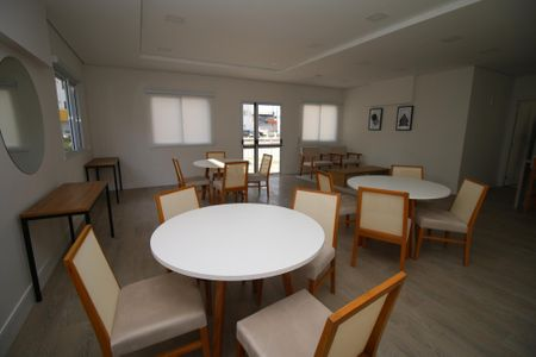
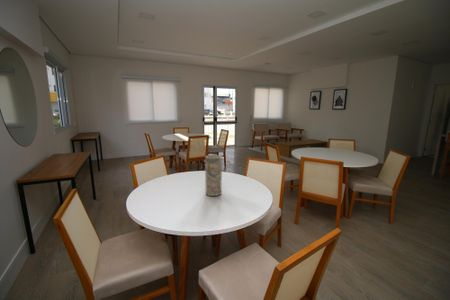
+ vase (213, 175)
